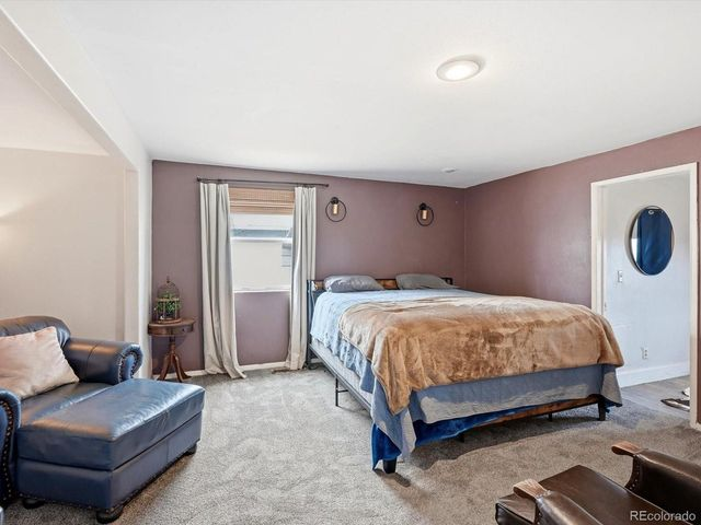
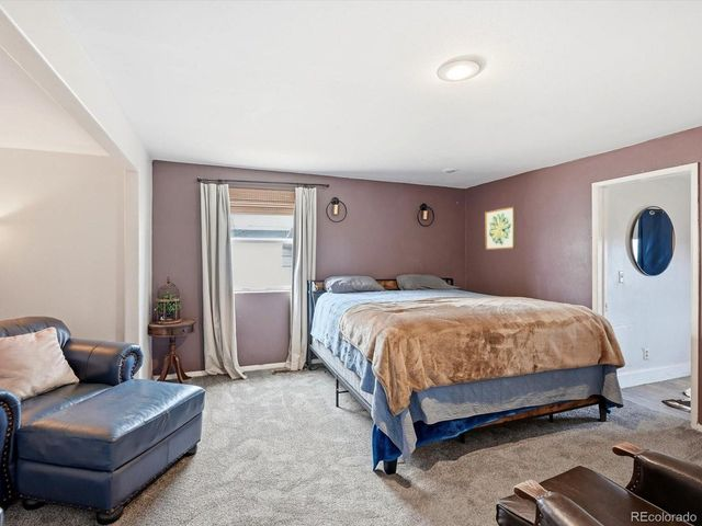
+ wall art (499, 229)
